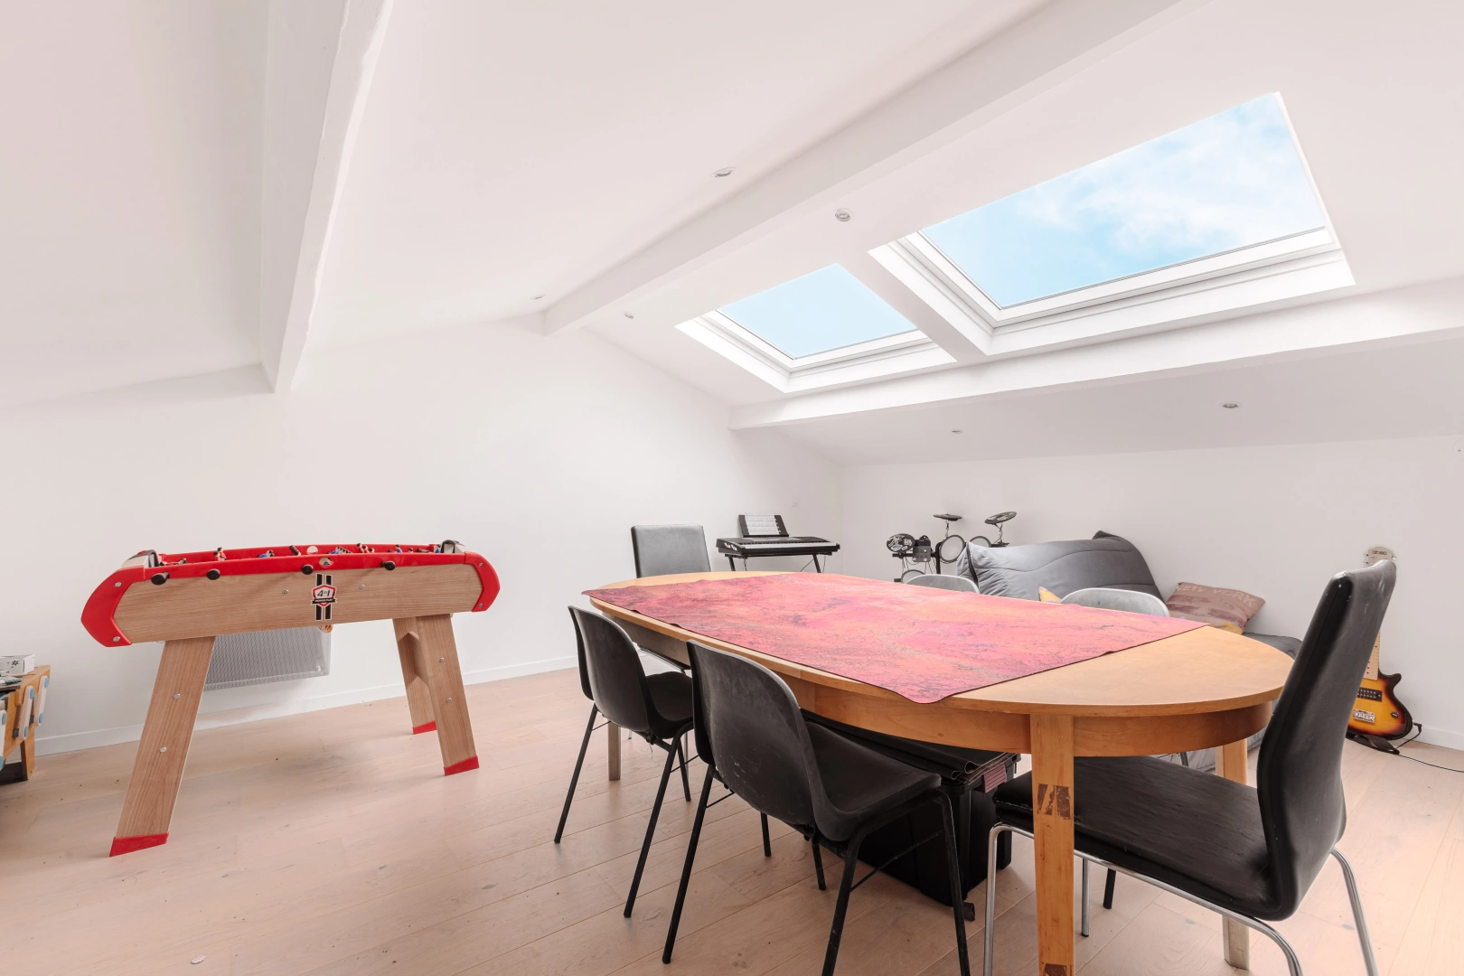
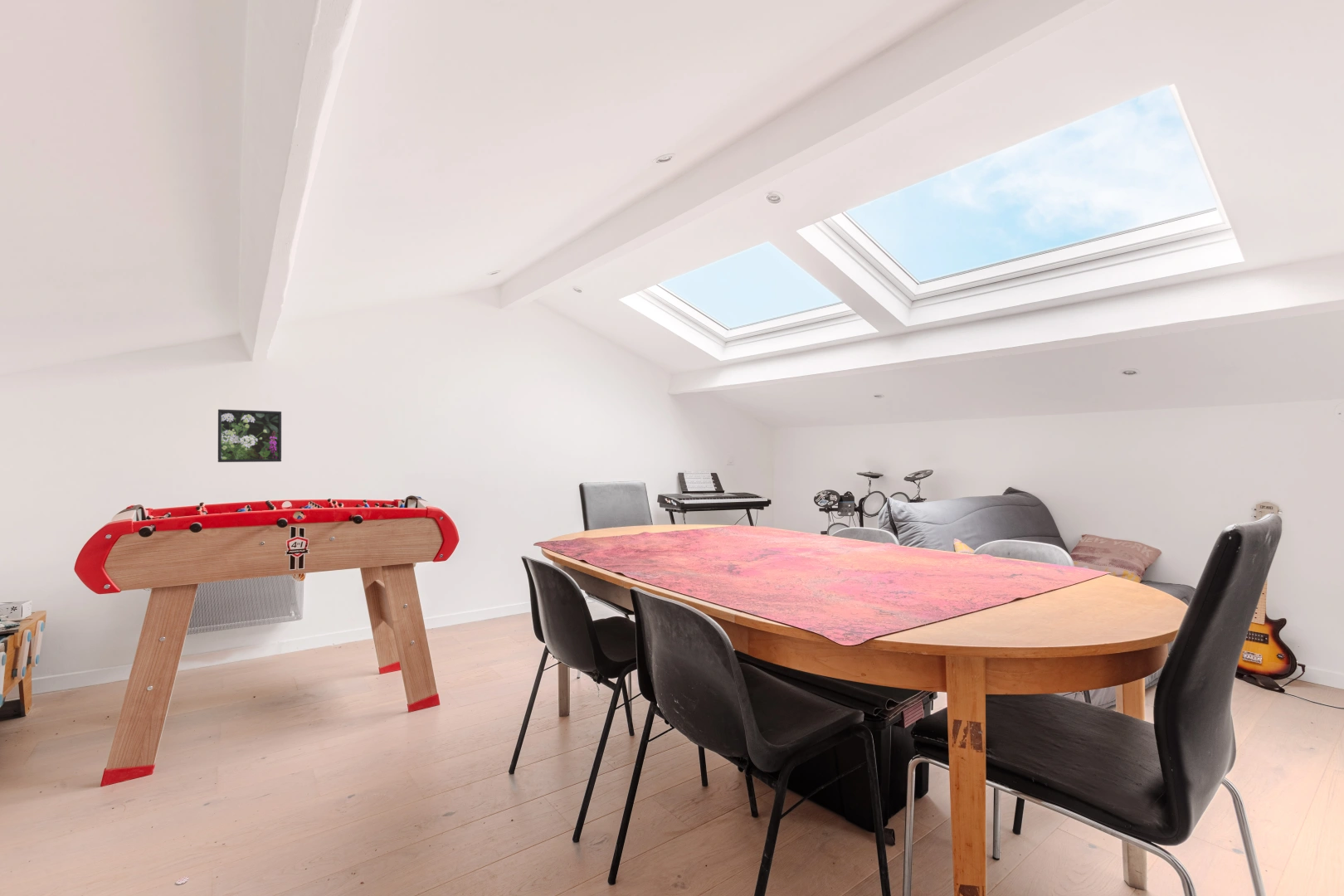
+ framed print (250, 436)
